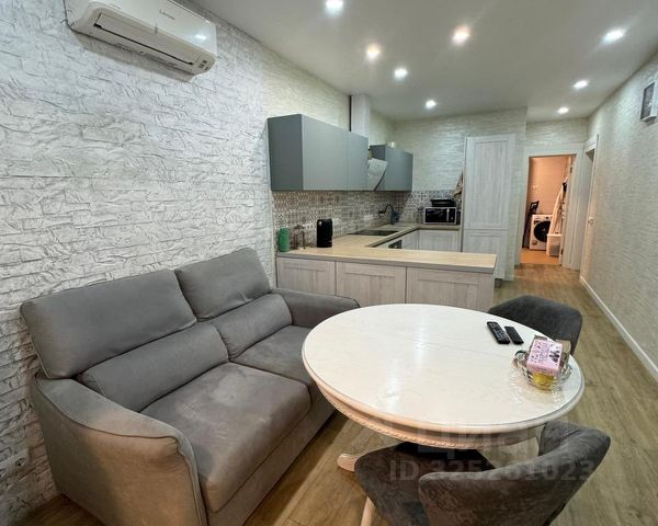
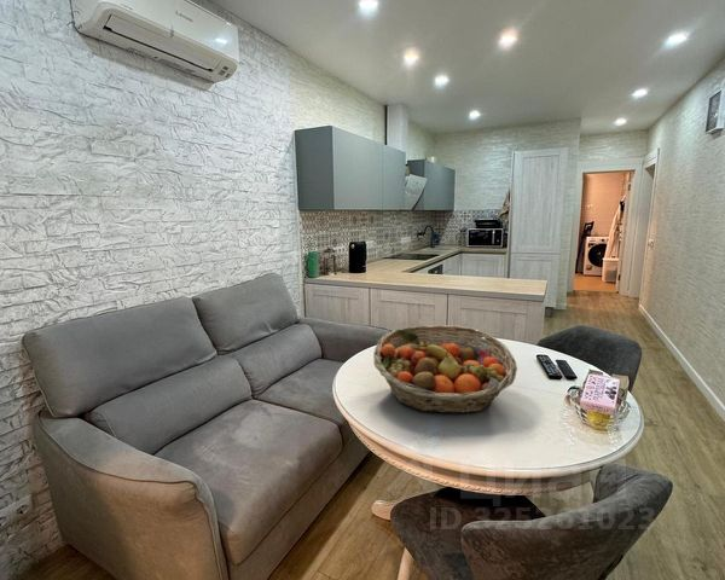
+ fruit basket (442, 366)
